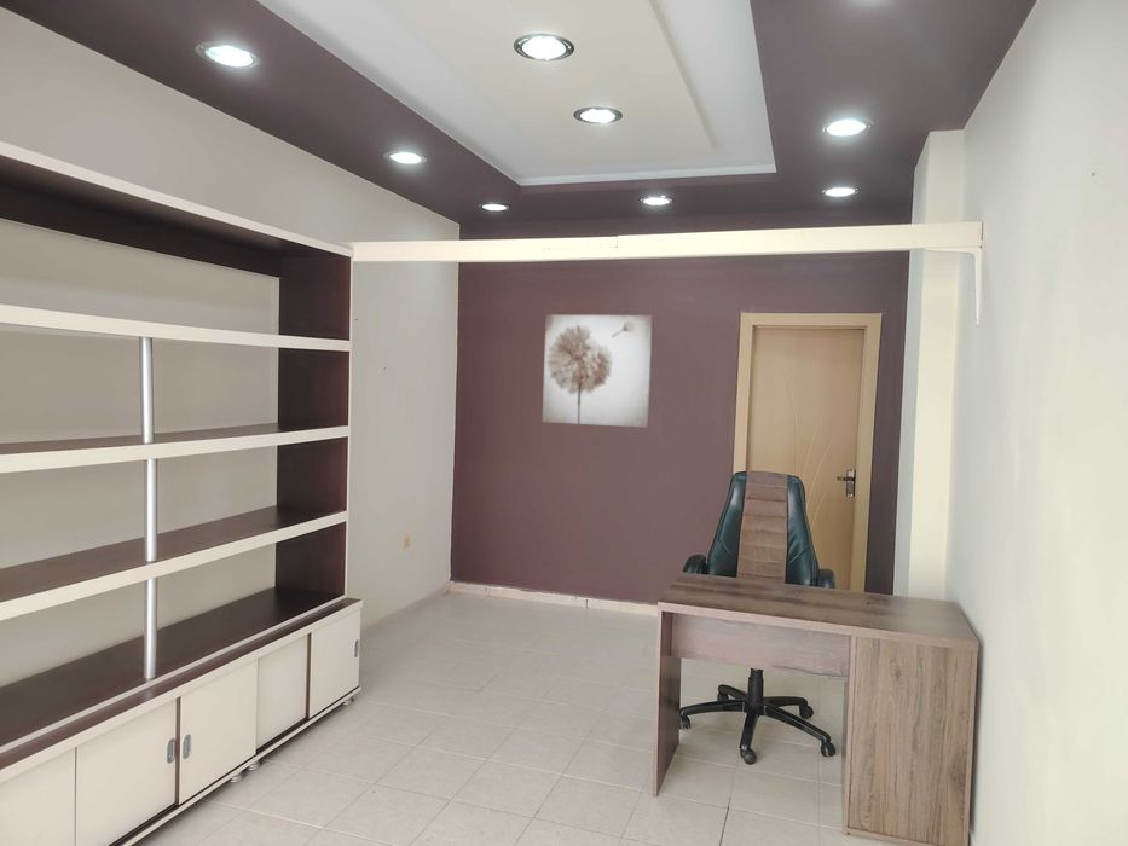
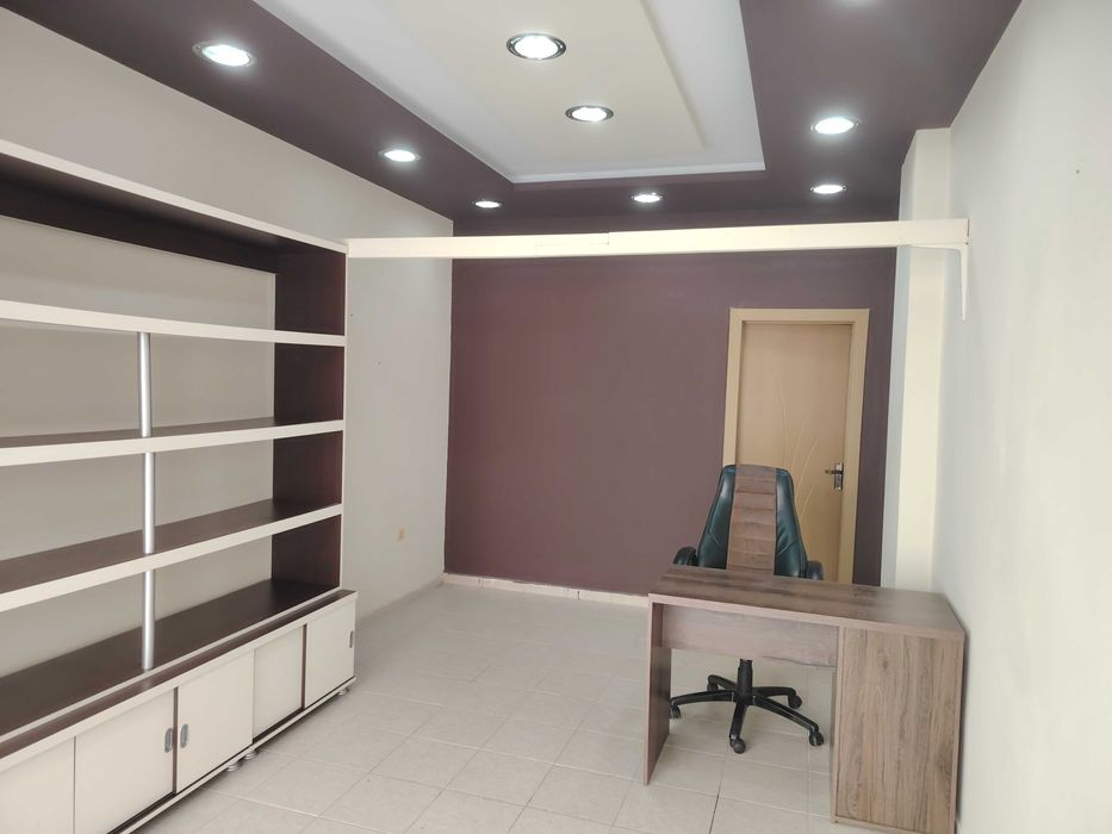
- wall art (596, 370)
